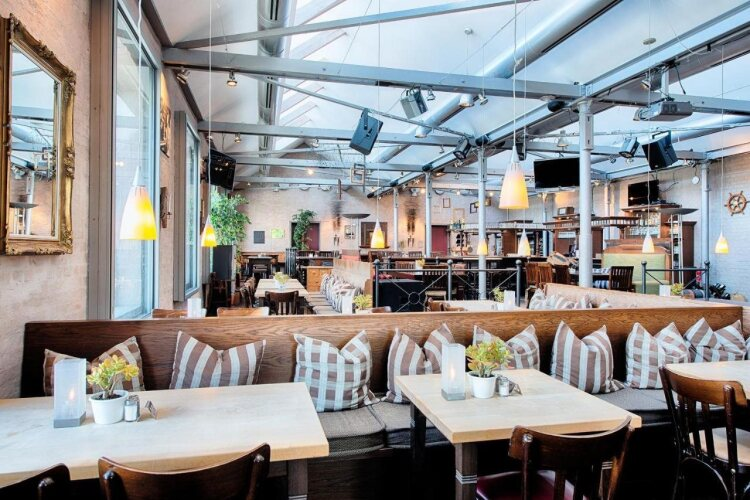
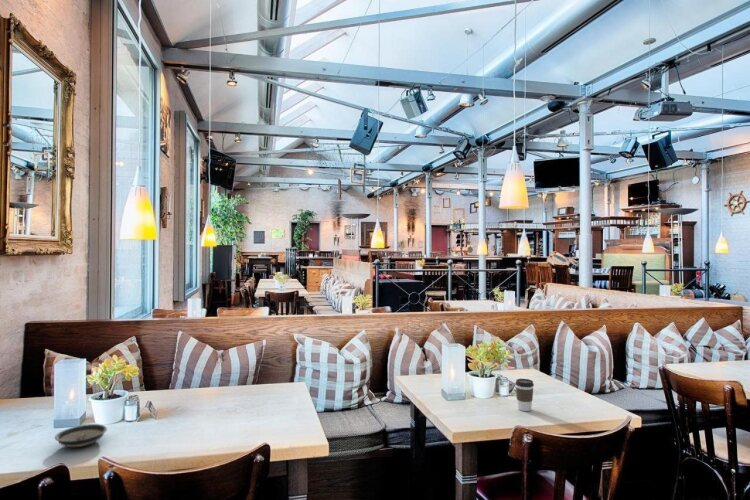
+ saucer (81, 437)
+ coffee cup (524, 394)
